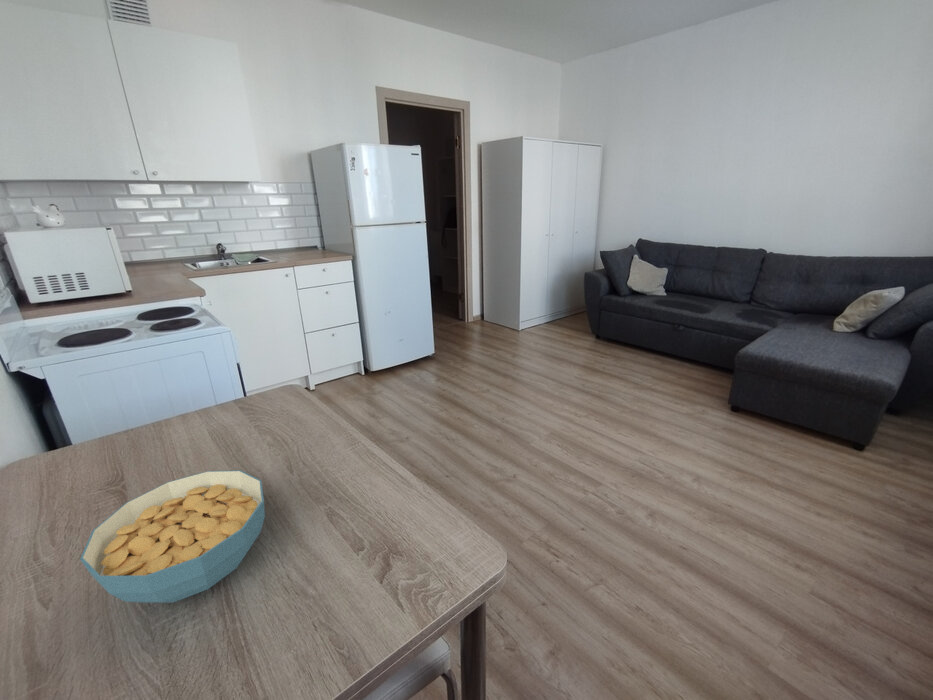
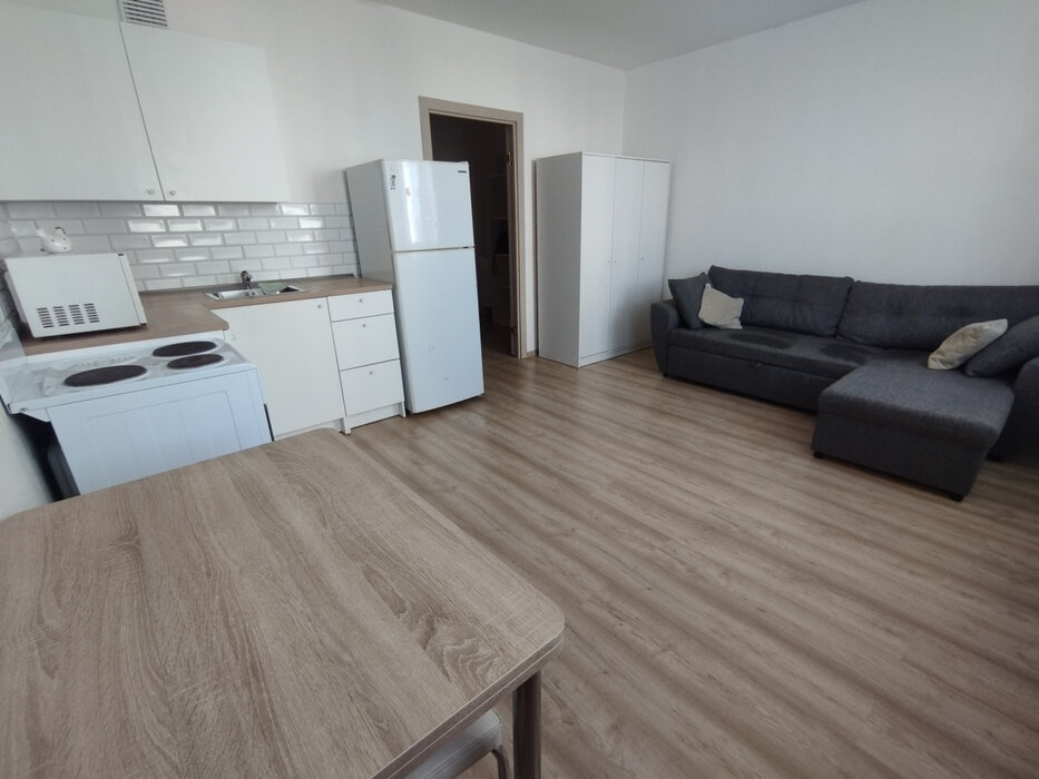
- cereal bowl (190, 544)
